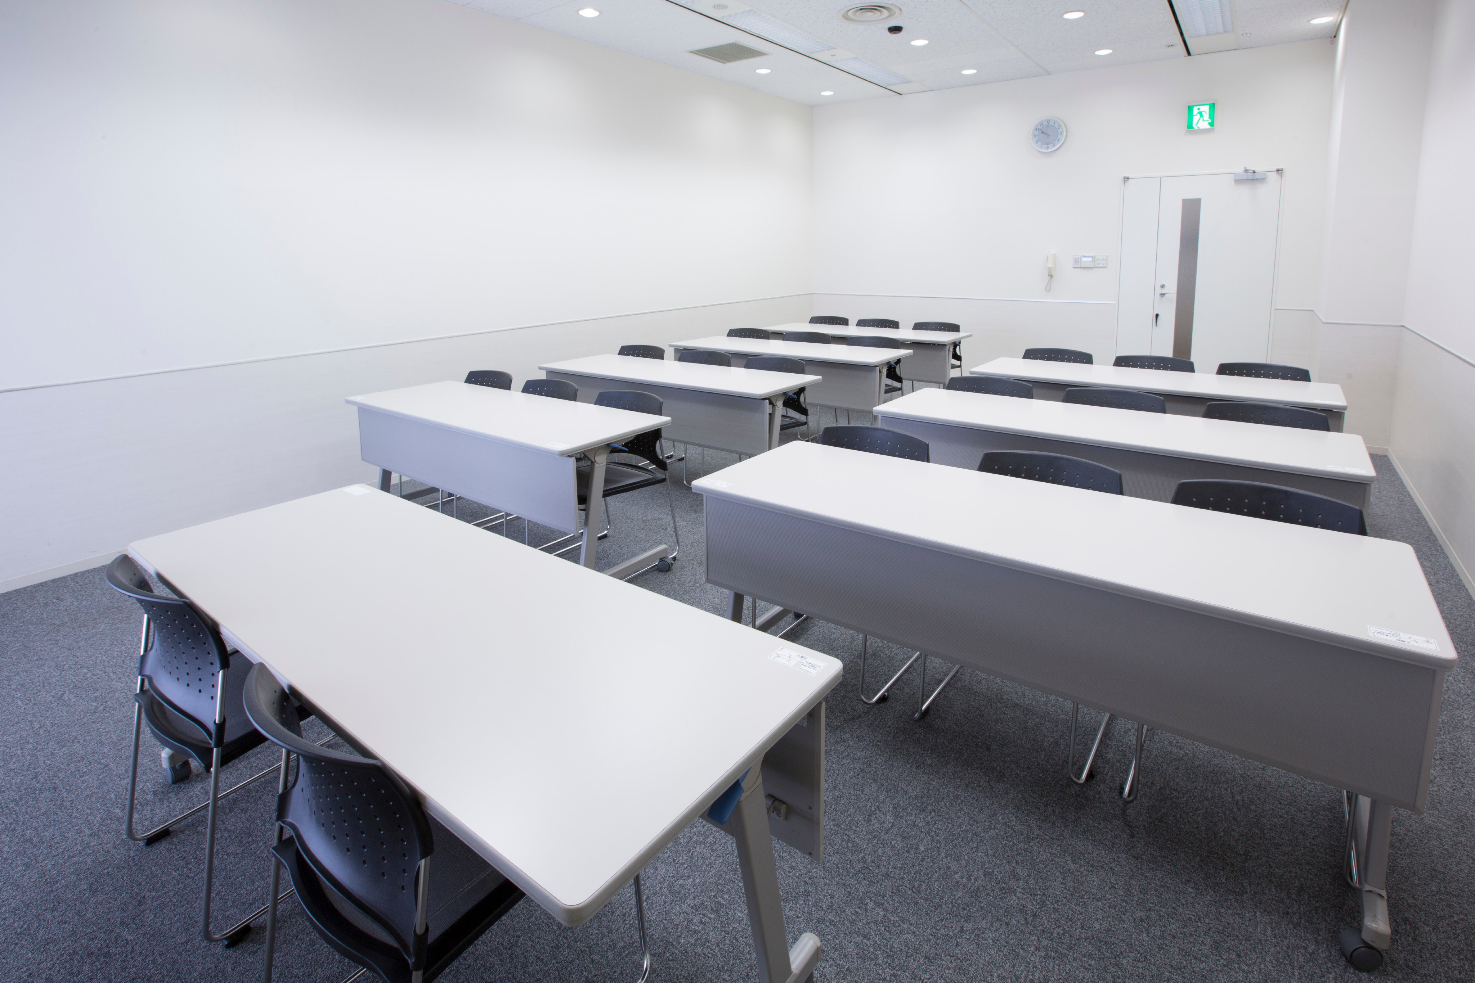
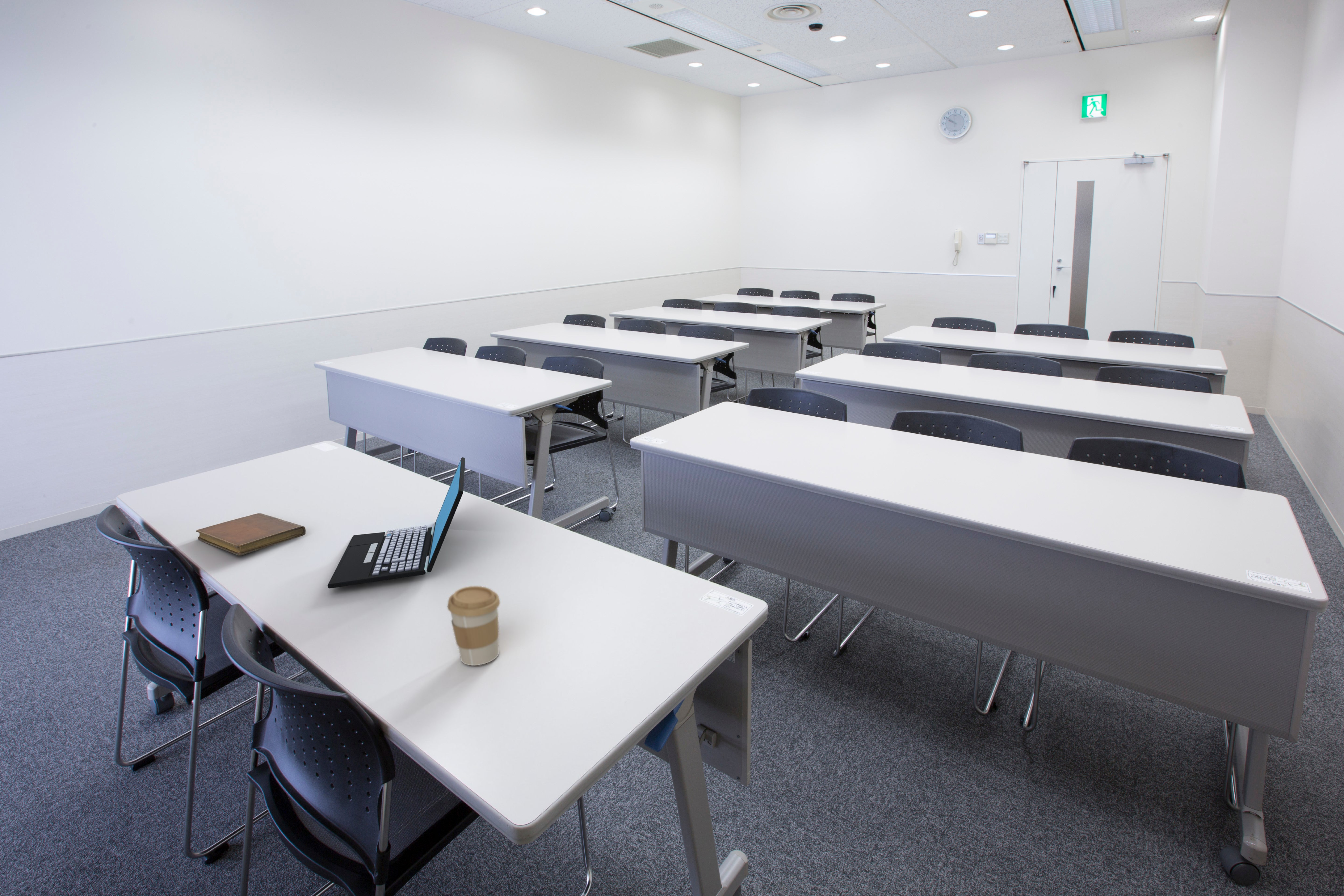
+ laptop (405, 528)
+ notebook (251, 532)
+ coffee cup (476, 624)
